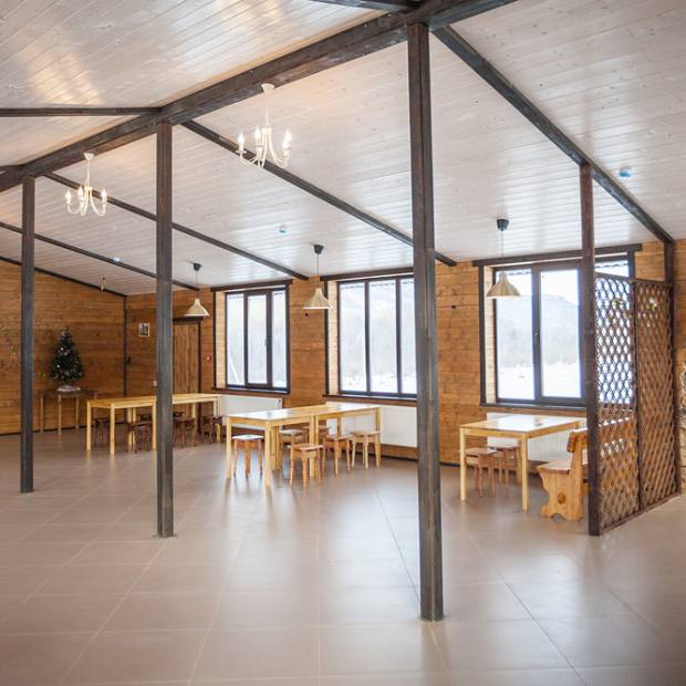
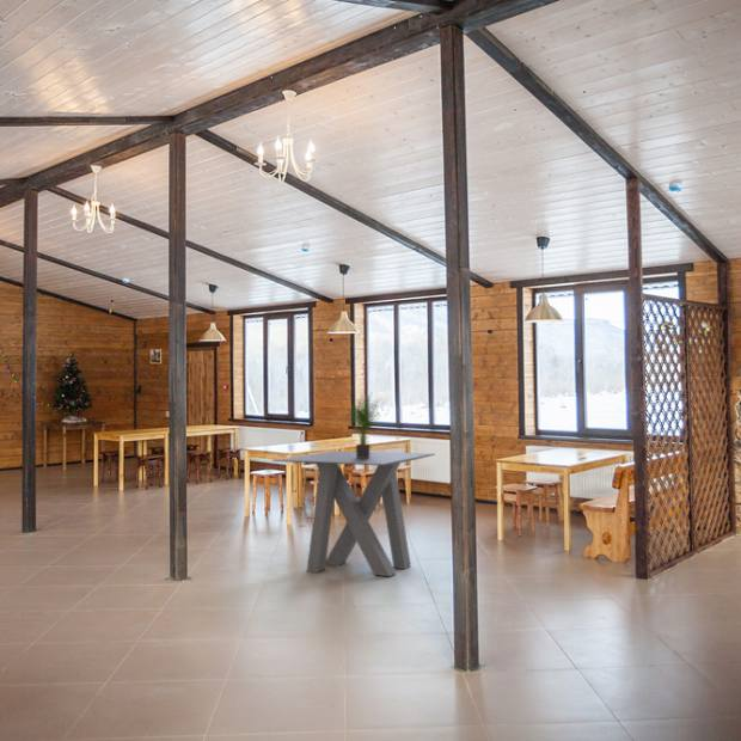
+ dining table (356, 513)
+ potted plant (359, 423)
